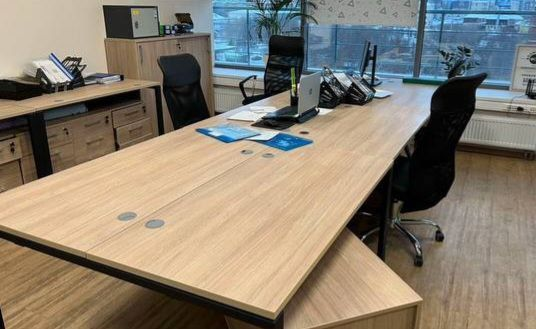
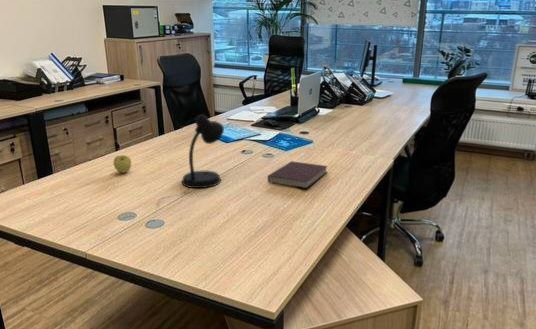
+ notebook (298, 173)
+ apple (122, 164)
+ desk lamp (189, 154)
